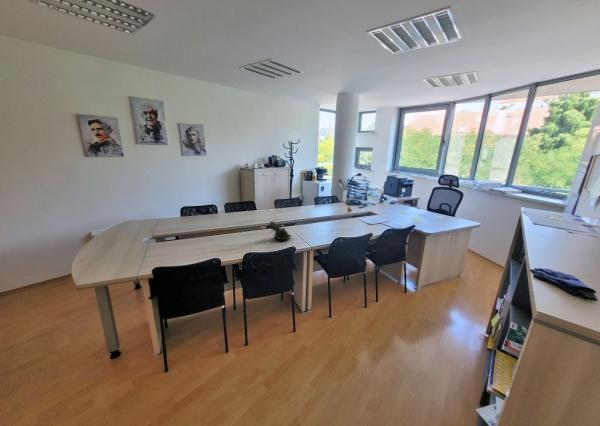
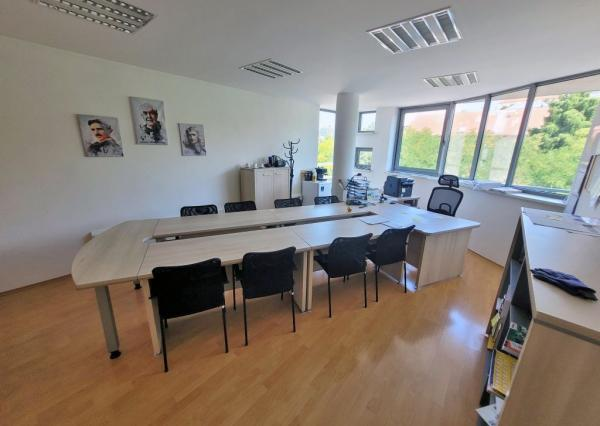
- succulent plant (279, 229)
